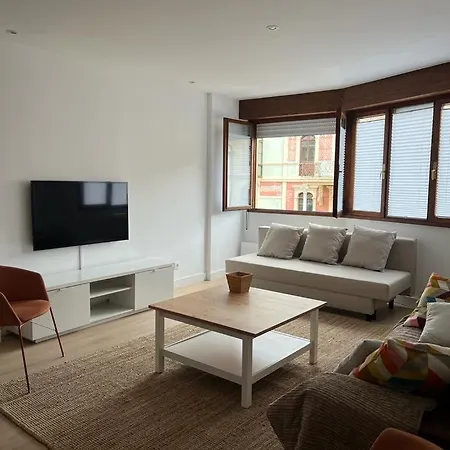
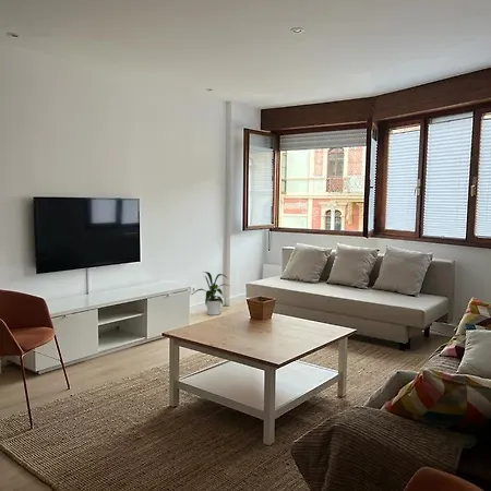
+ house plant (213, 291)
